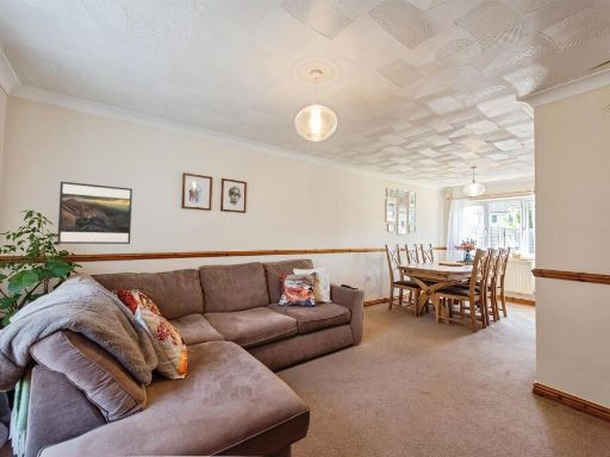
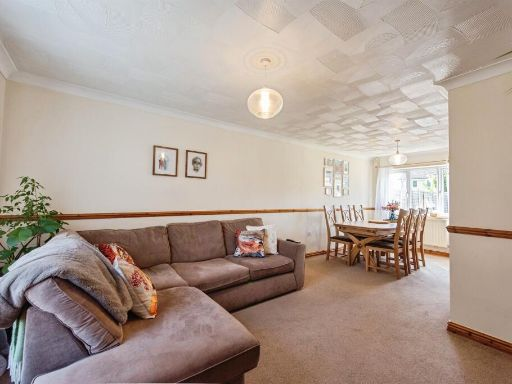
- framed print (97, 214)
